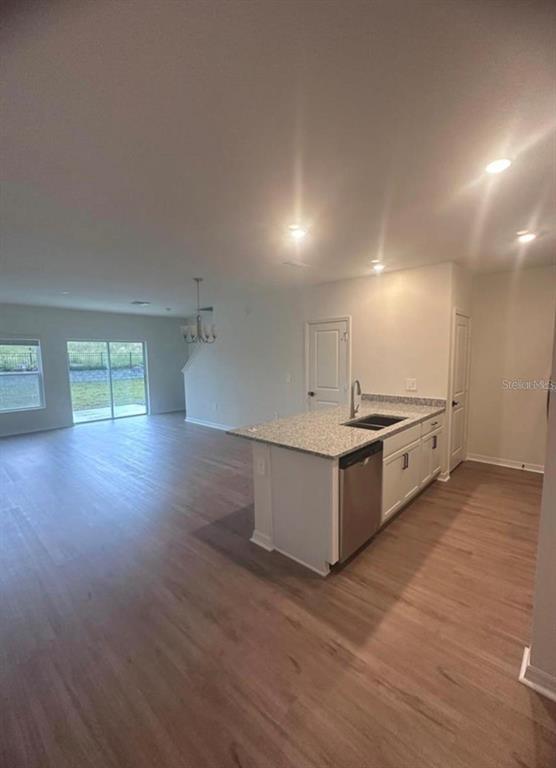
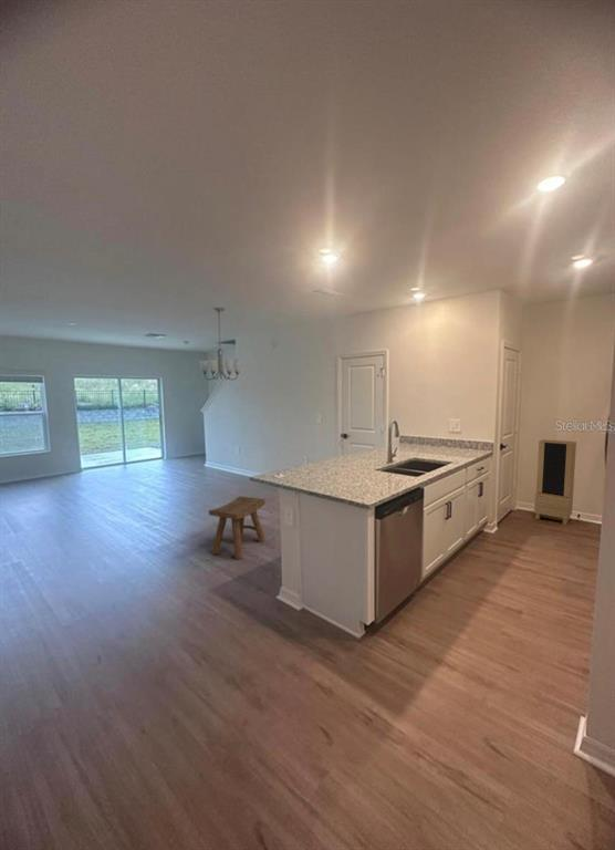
+ storage cabinet (554, 480)
+ stool (238, 526)
